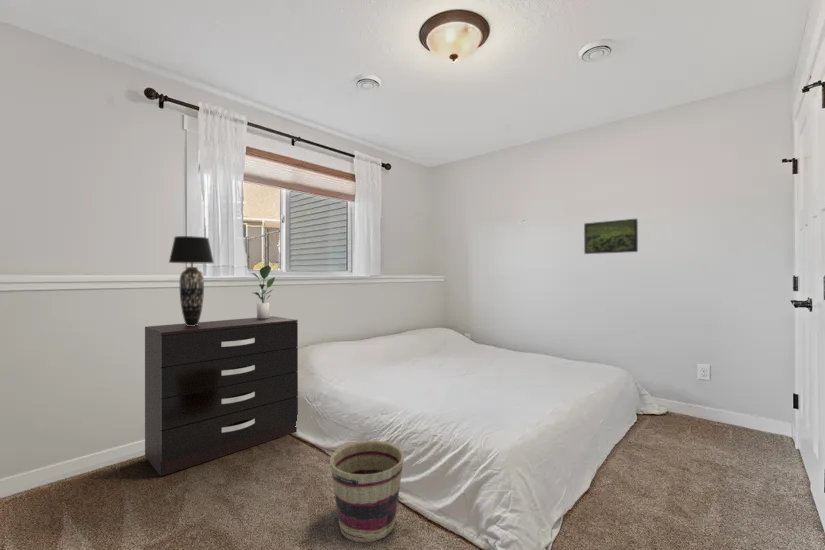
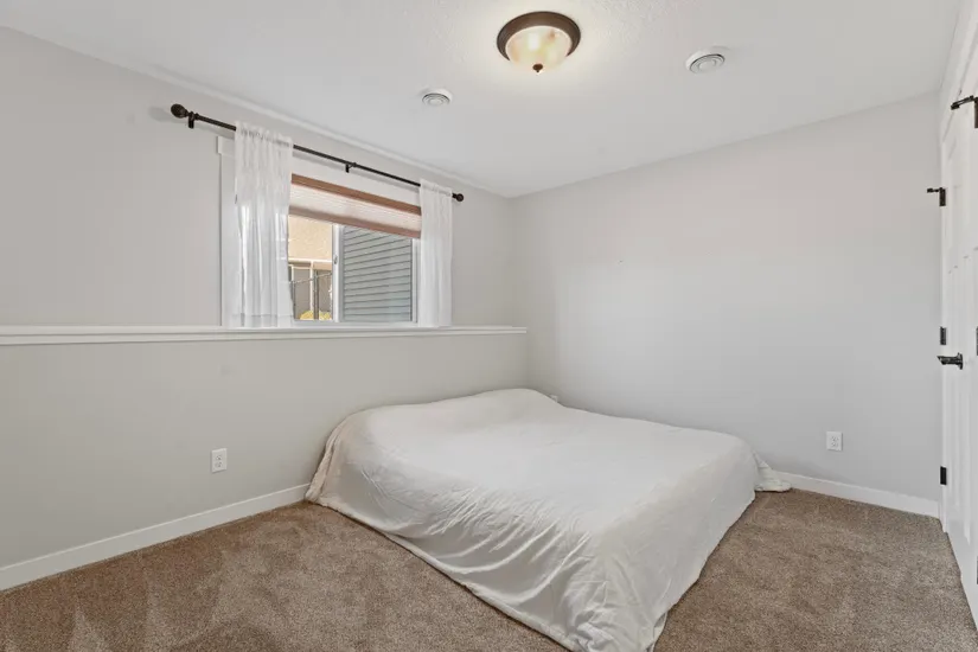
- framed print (609, 237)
- dresser (227, 383)
- basket (367, 489)
- table lamp (191, 281)
- potted plant (264, 291)
